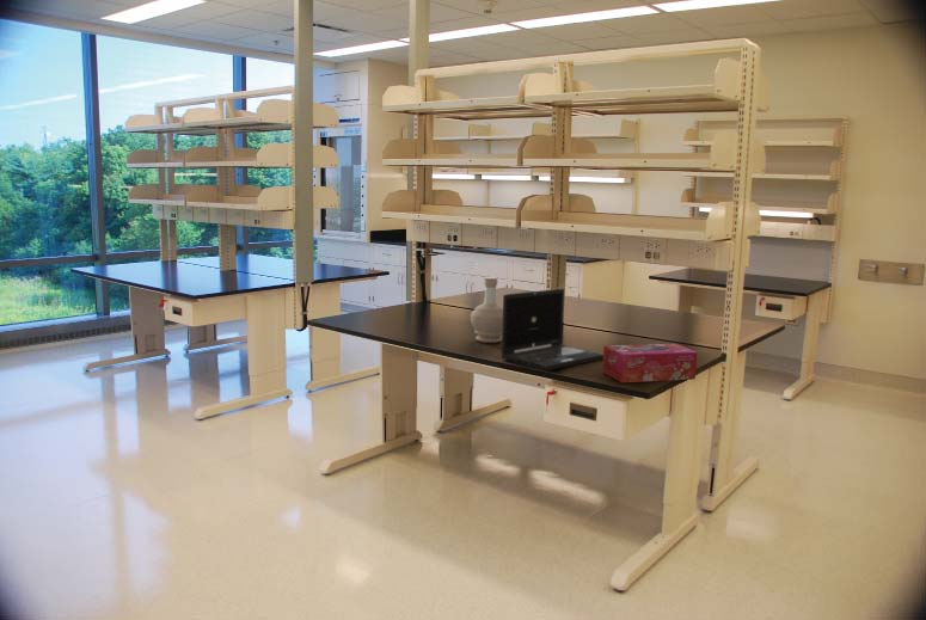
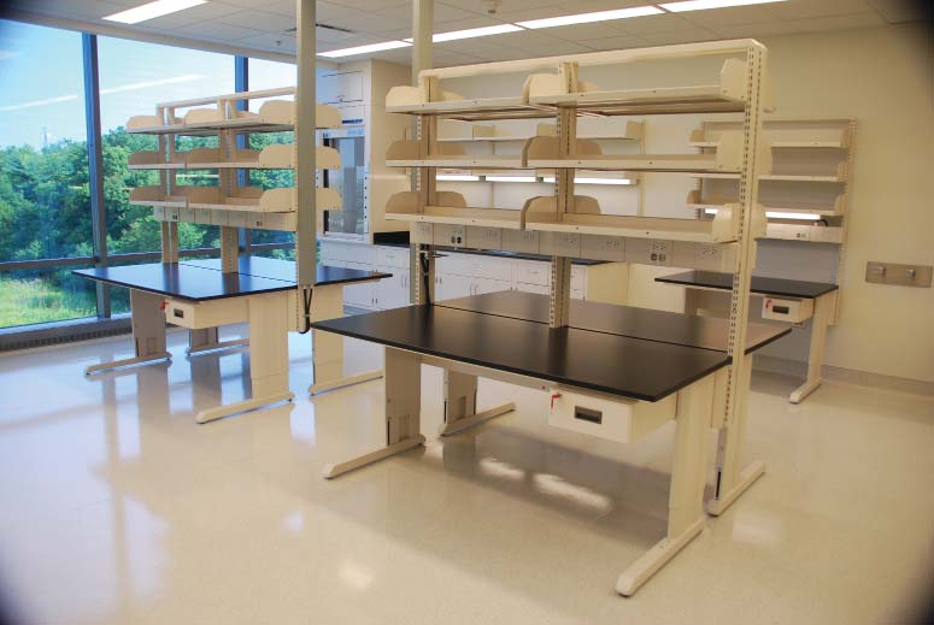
- laptop (554, 326)
- bottle (490, 309)
- tissue box (649, 362)
